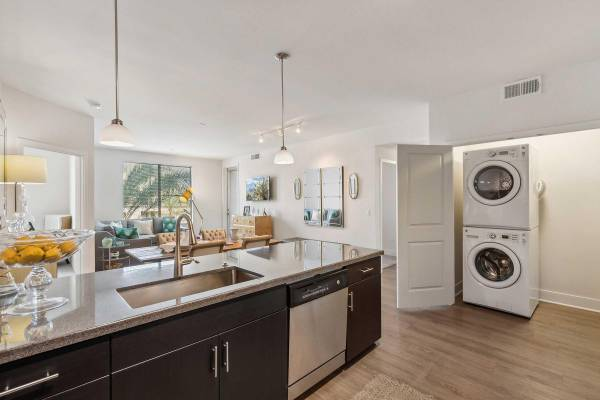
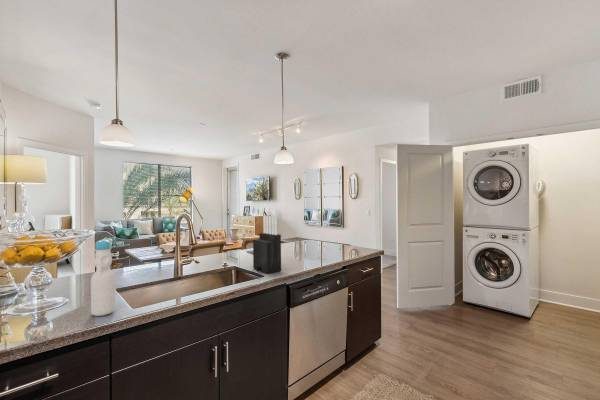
+ knife block (265, 243)
+ bottle (103, 276)
